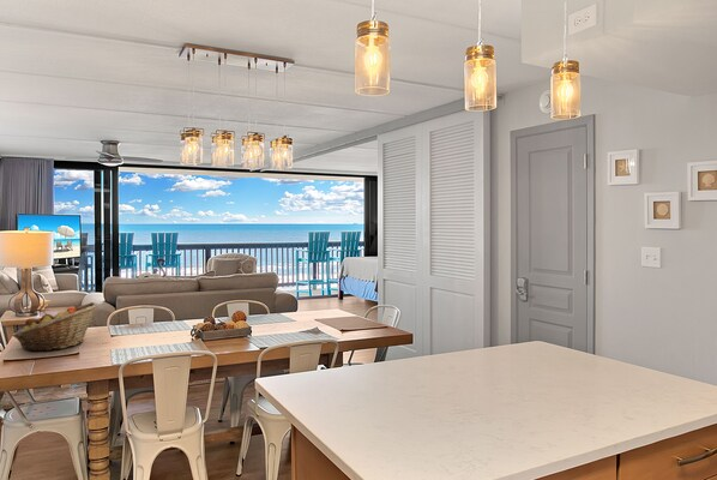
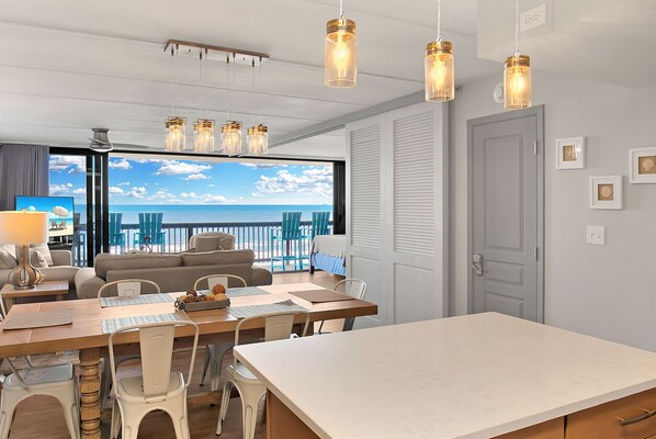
- fruit basket (58, 325)
